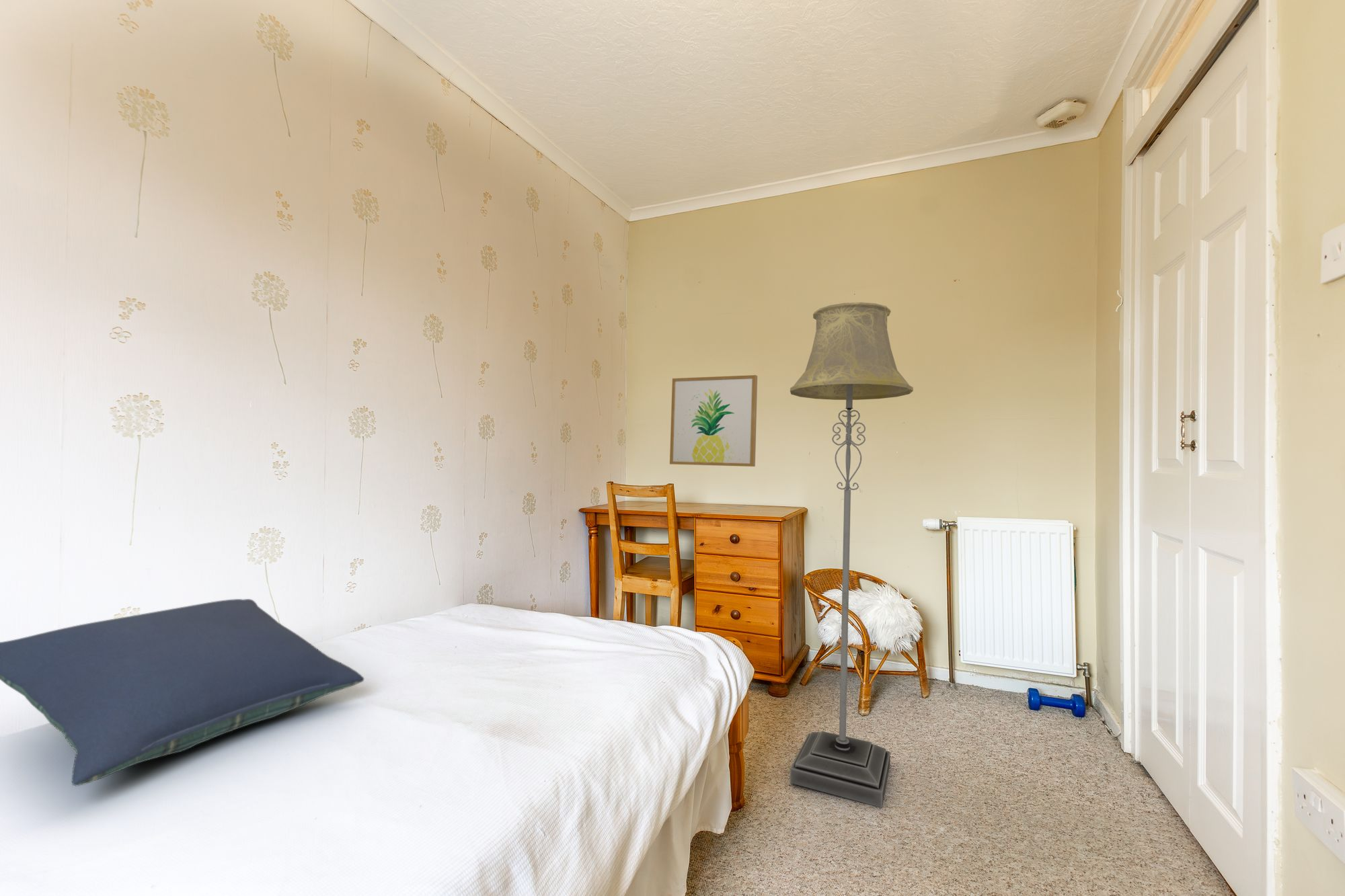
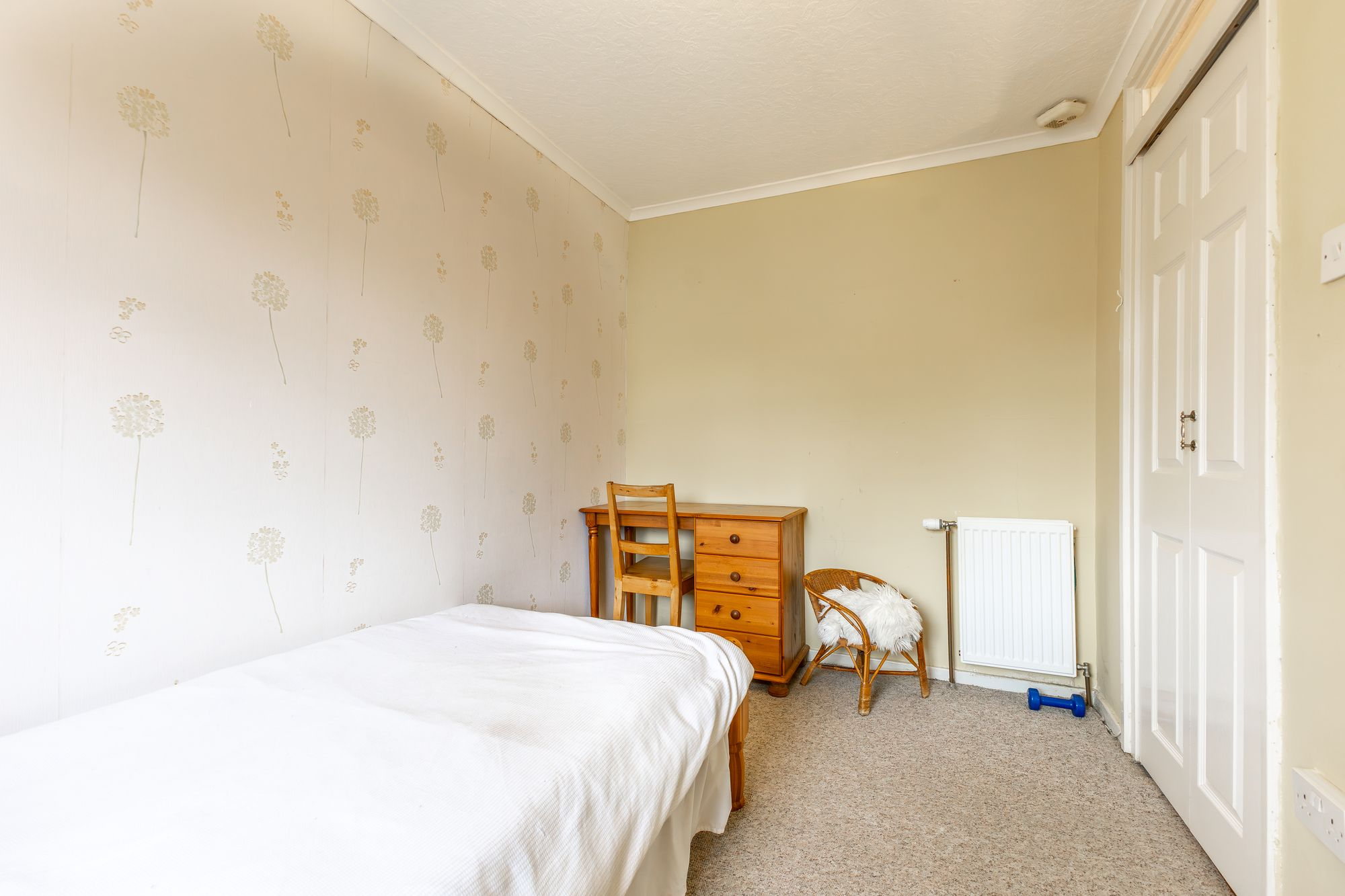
- pillow (185, 669)
- wall art (712, 421)
- floor lamp (846, 540)
